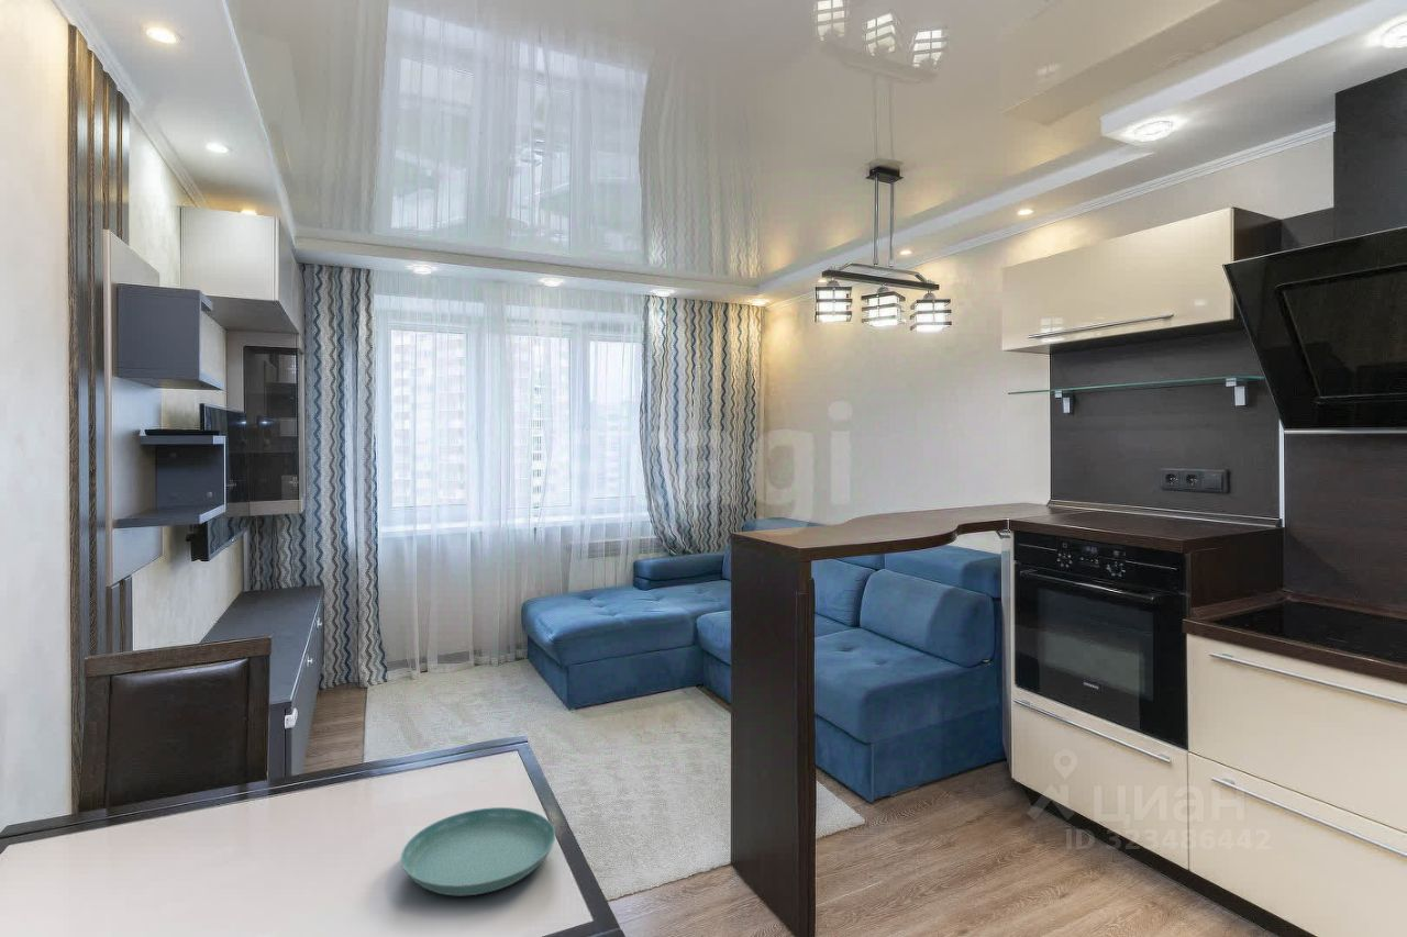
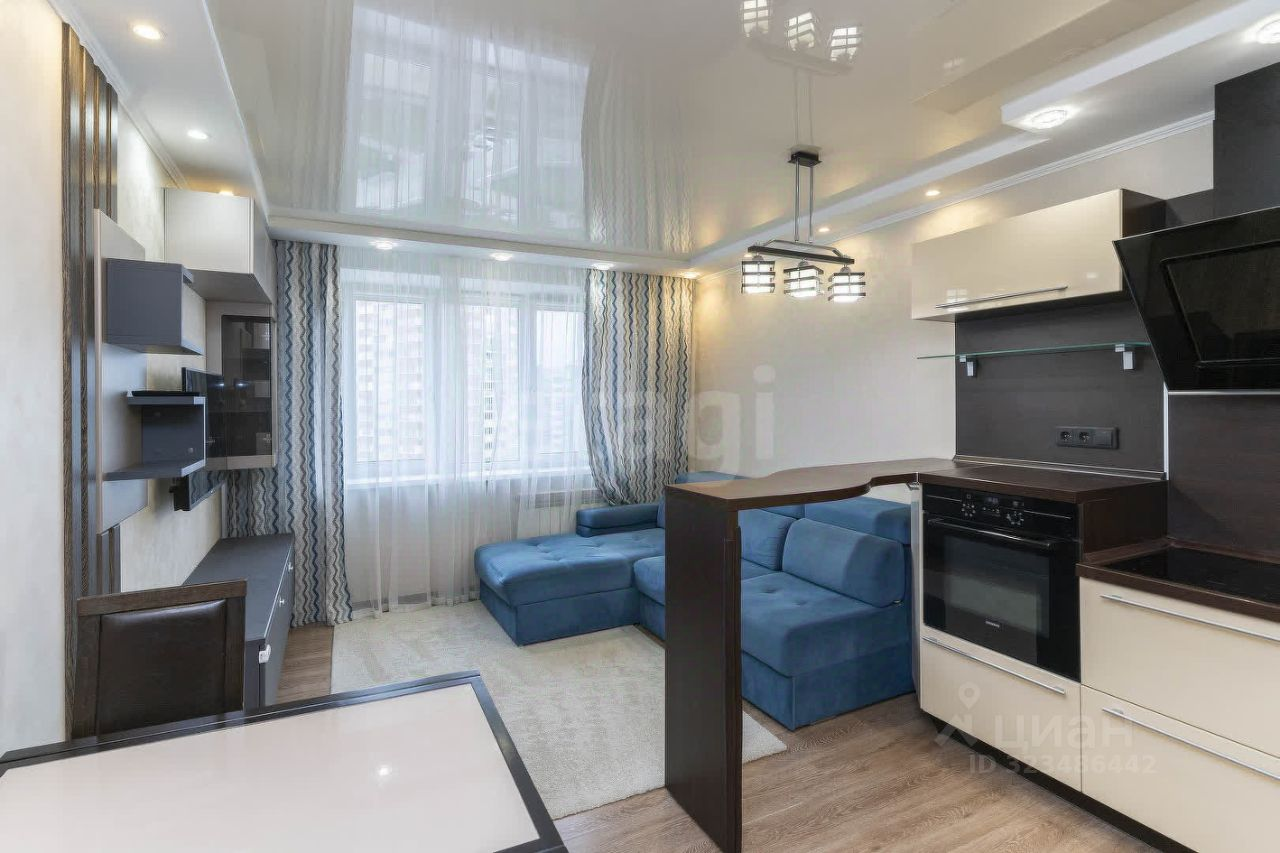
- saucer (480, 851)
